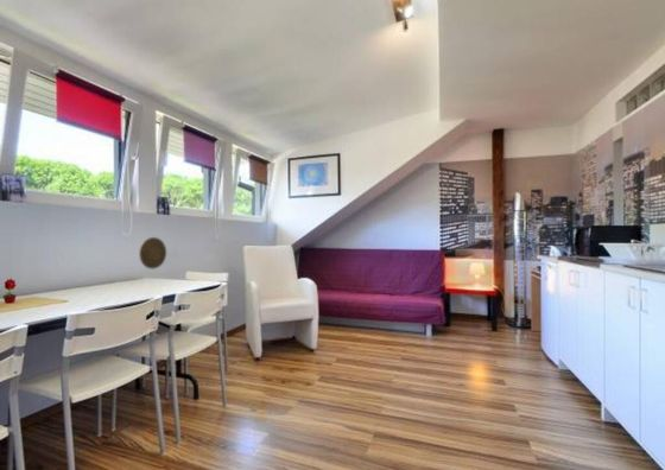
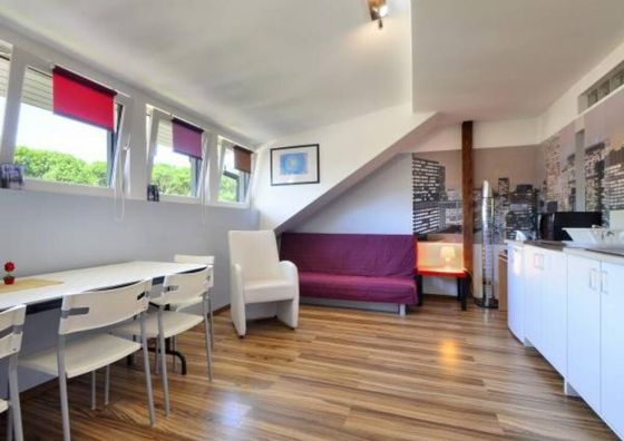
- decorative plate (154, 253)
